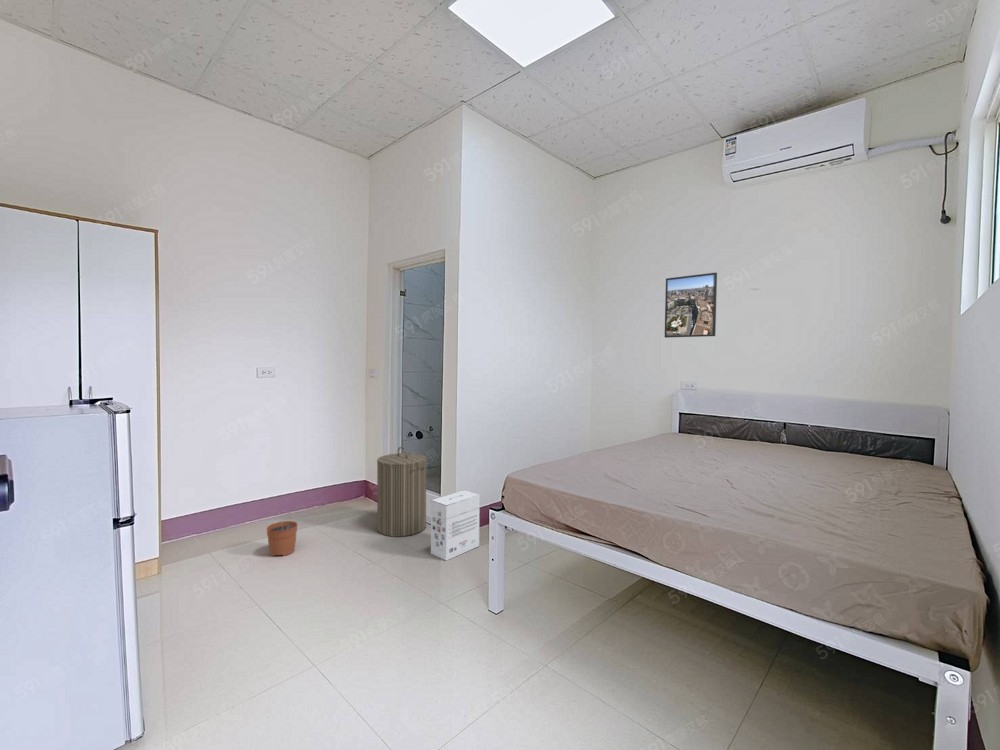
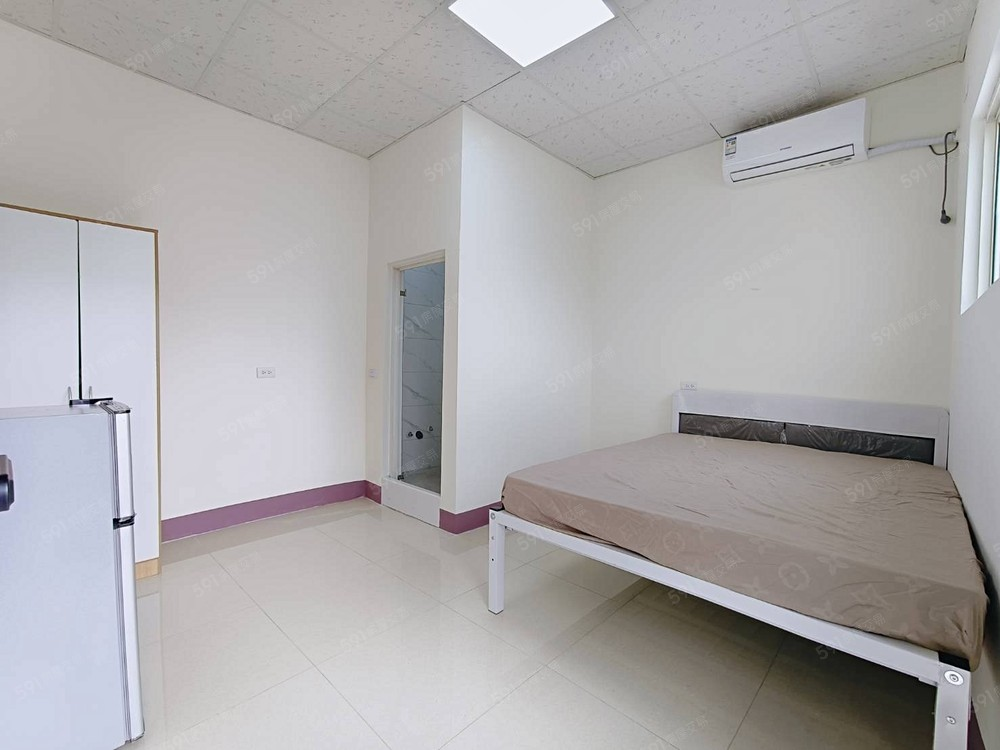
- plant pot (282, 532)
- laundry hamper (402, 487)
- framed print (689, 306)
- cardboard box (455, 523)
